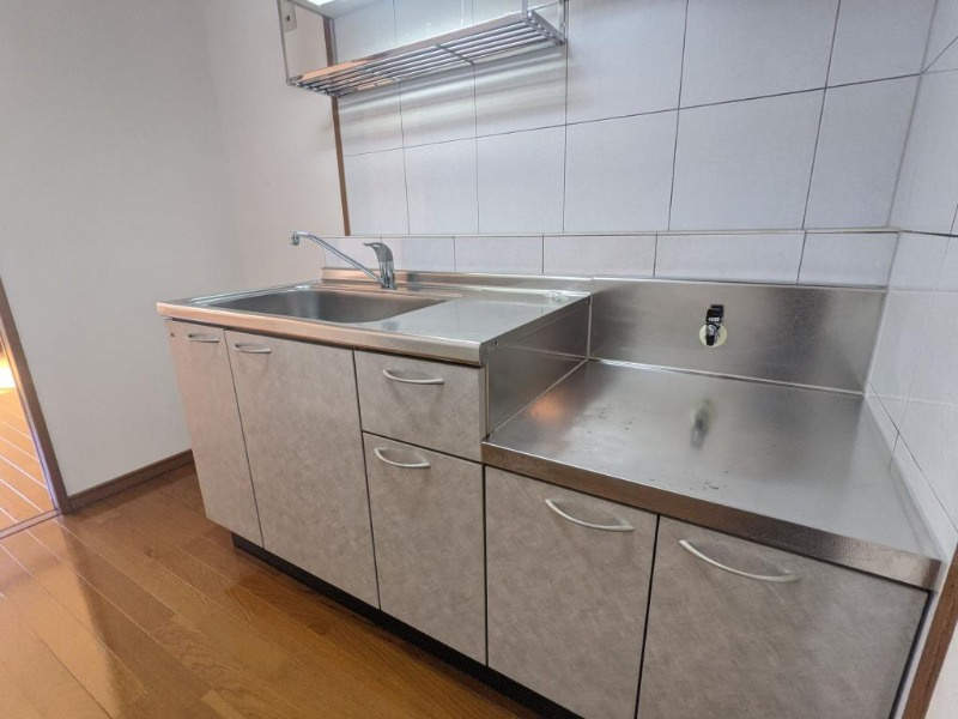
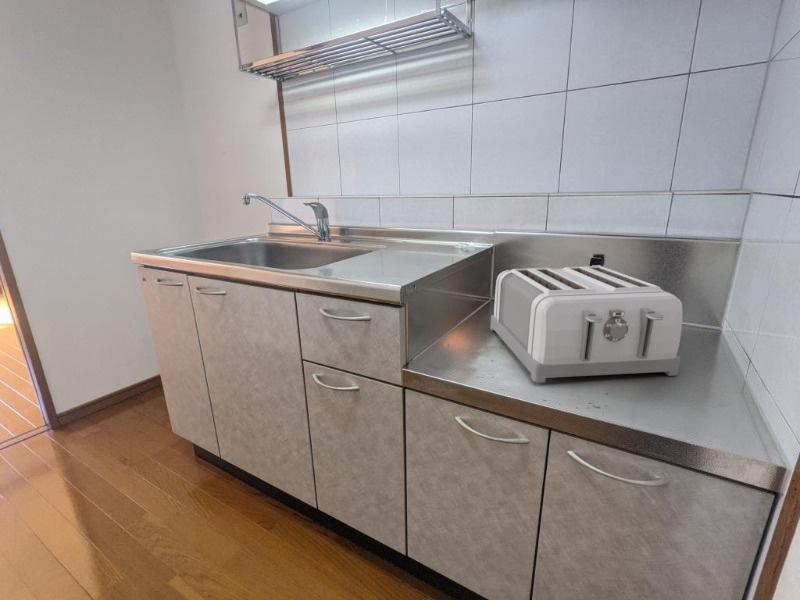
+ toaster (577, 315)
